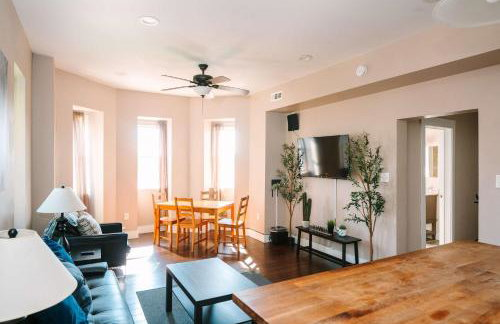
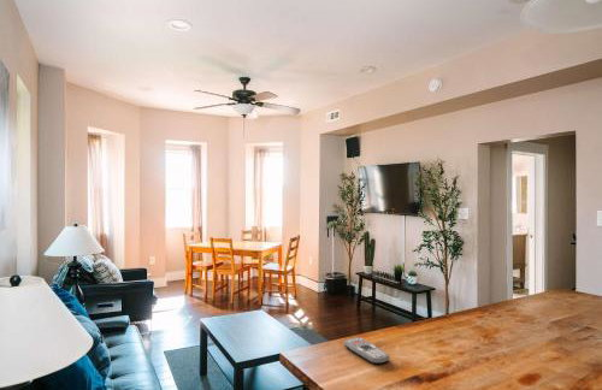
+ remote control (366, 350)
